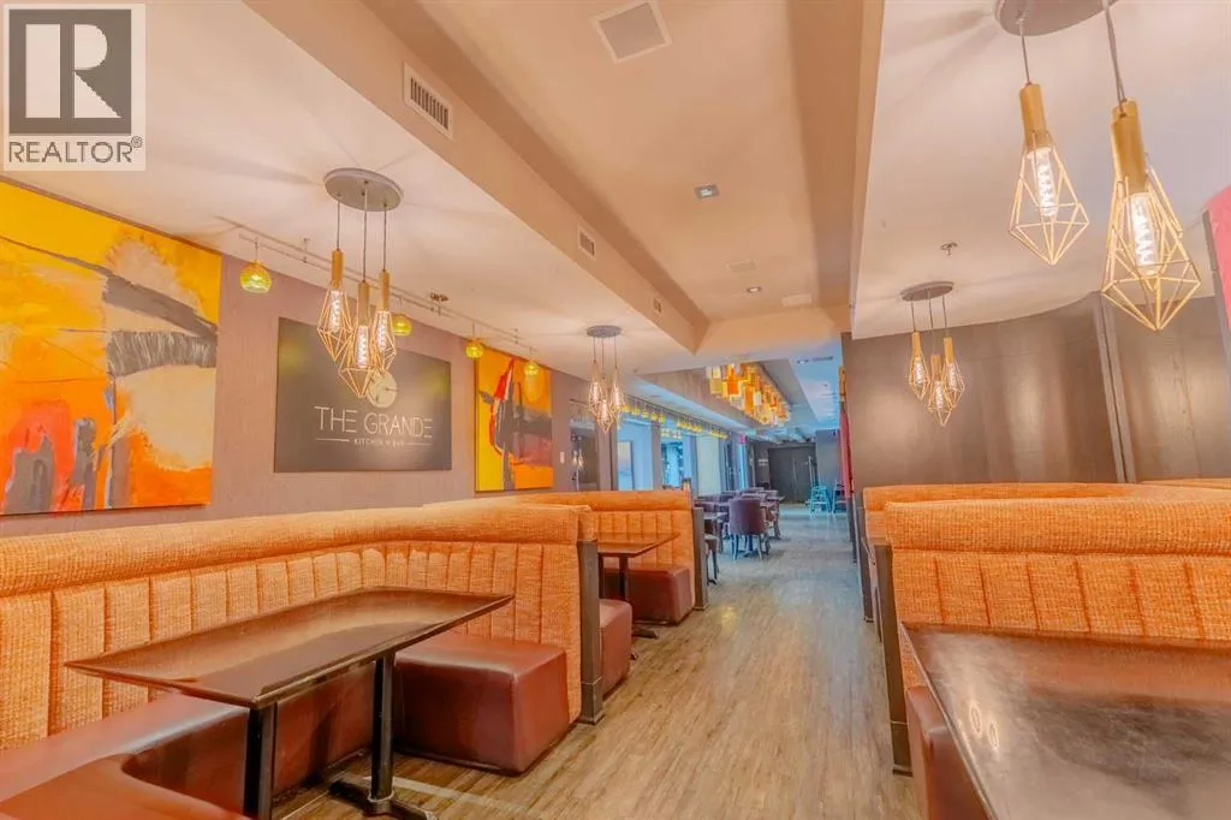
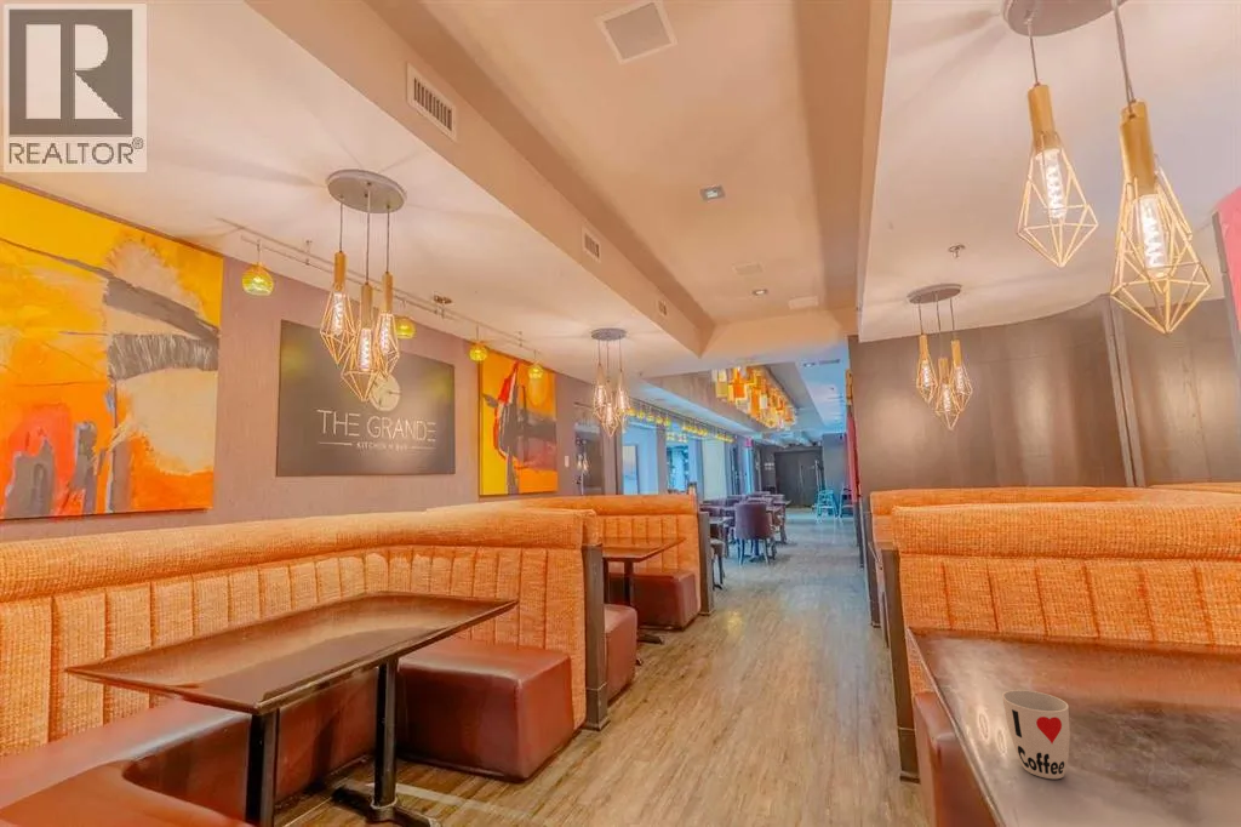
+ cup (1037, 734)
